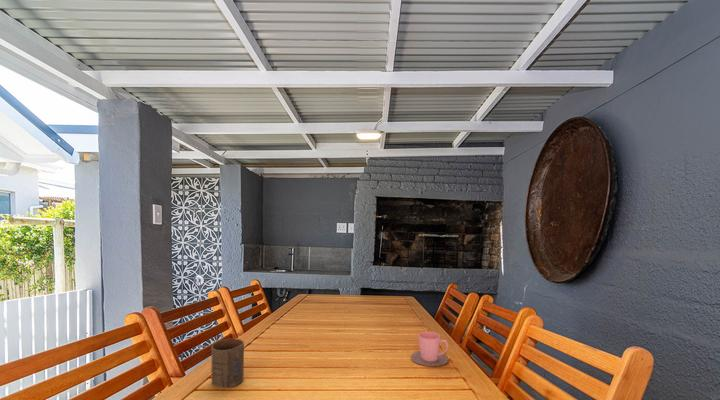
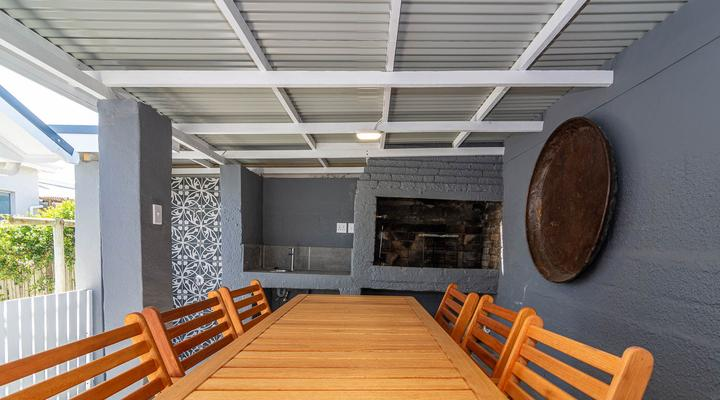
- cup (228, 362)
- cup (429, 347)
